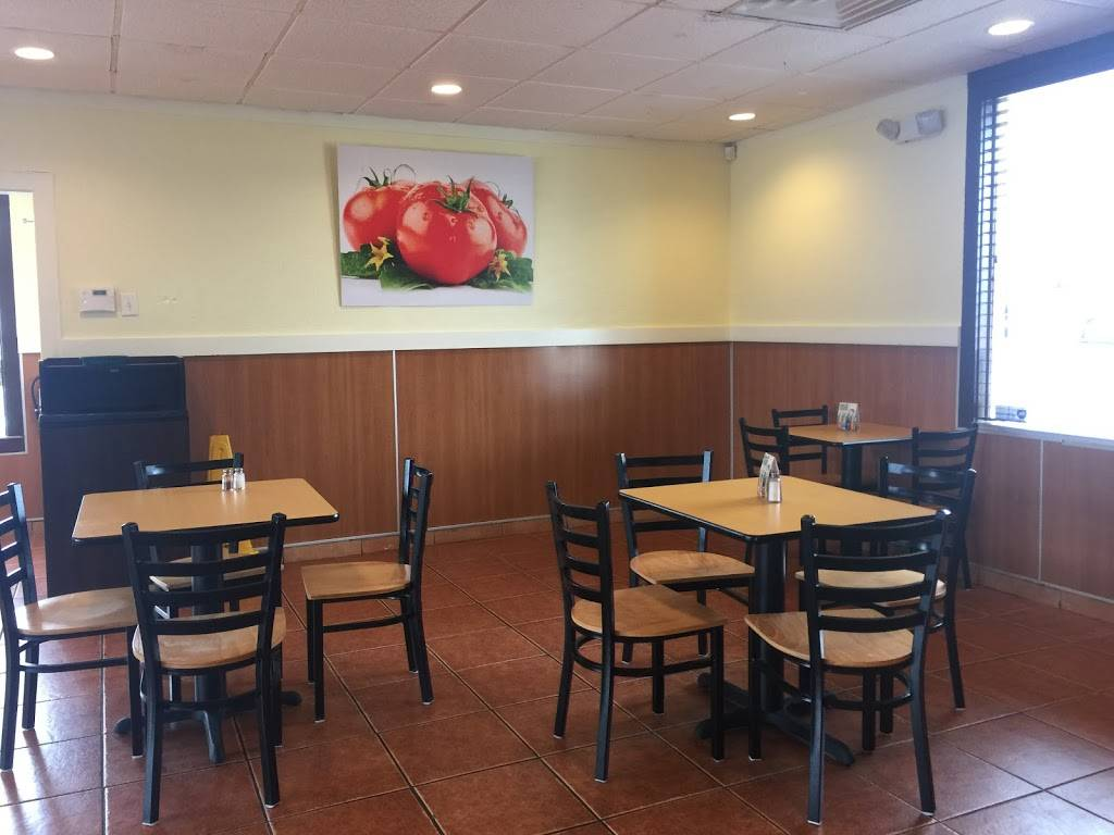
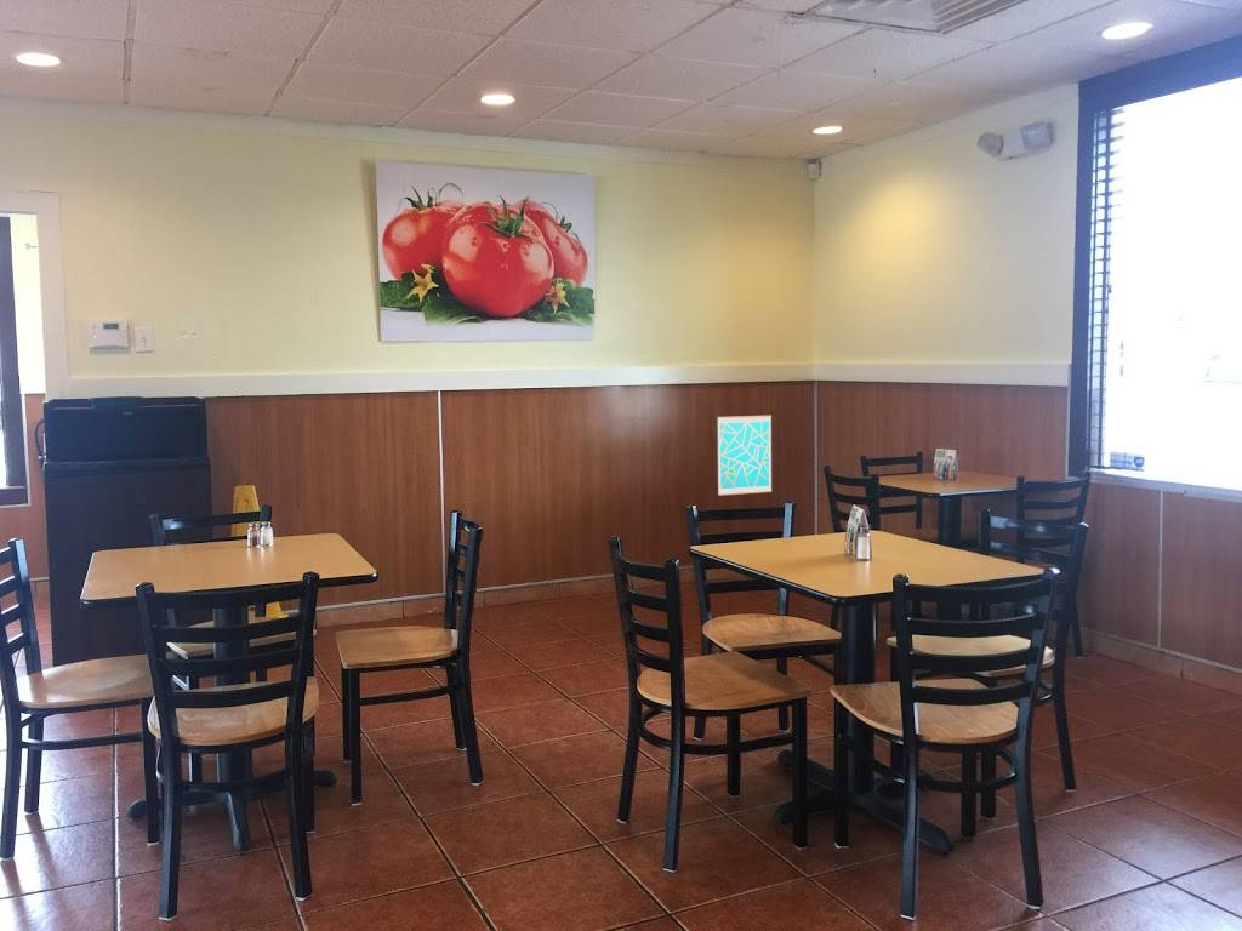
+ wall art (745, 455)
